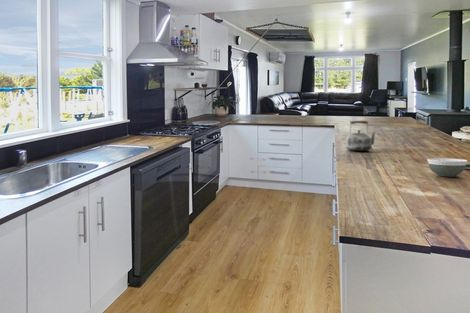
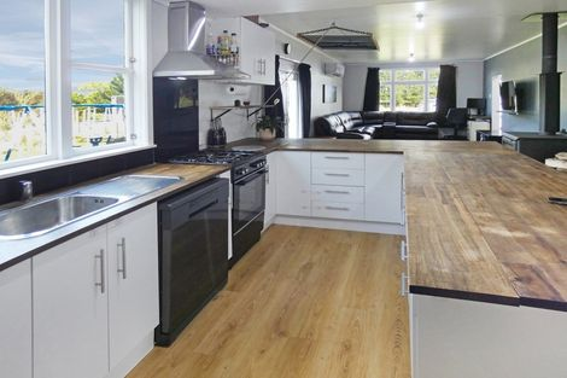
- kettle (361, 135)
- bowl (446, 167)
